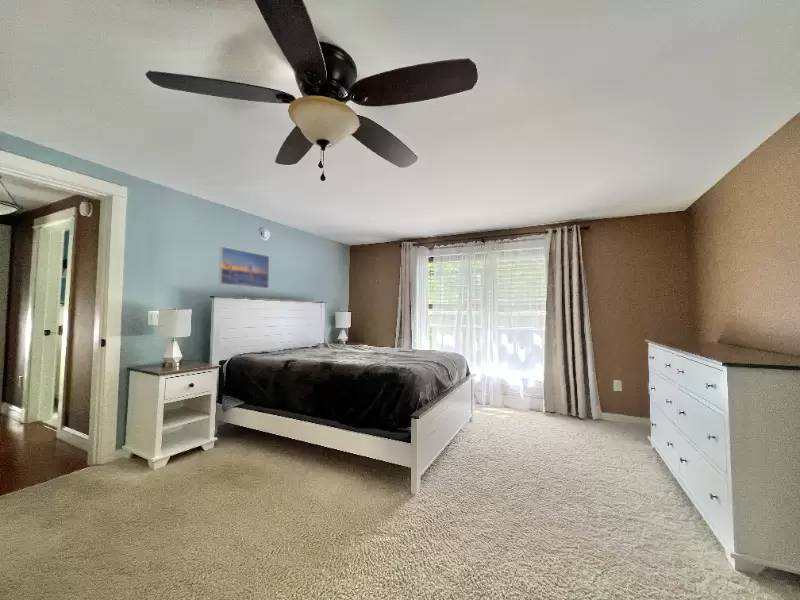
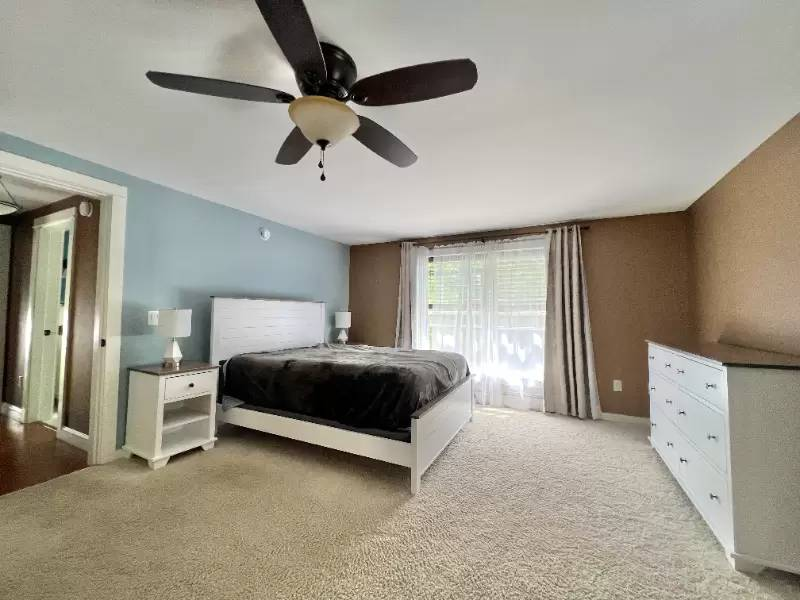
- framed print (246, 269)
